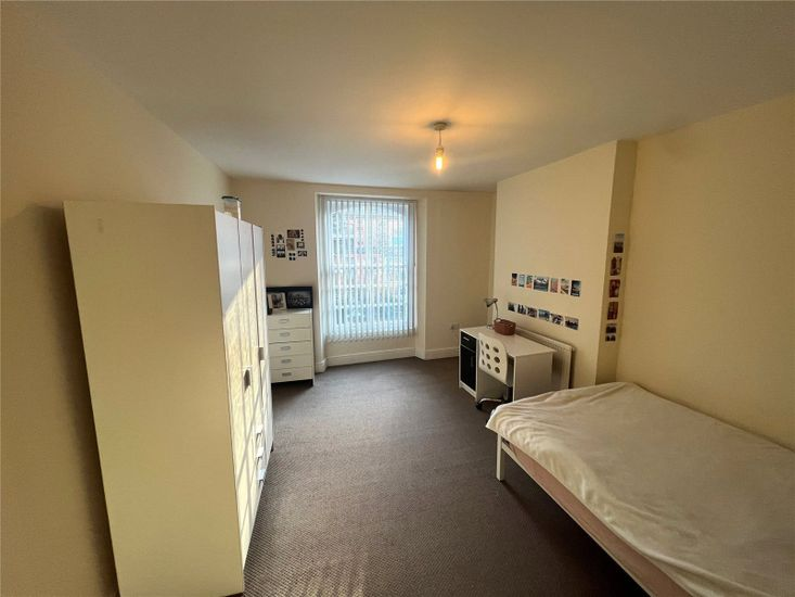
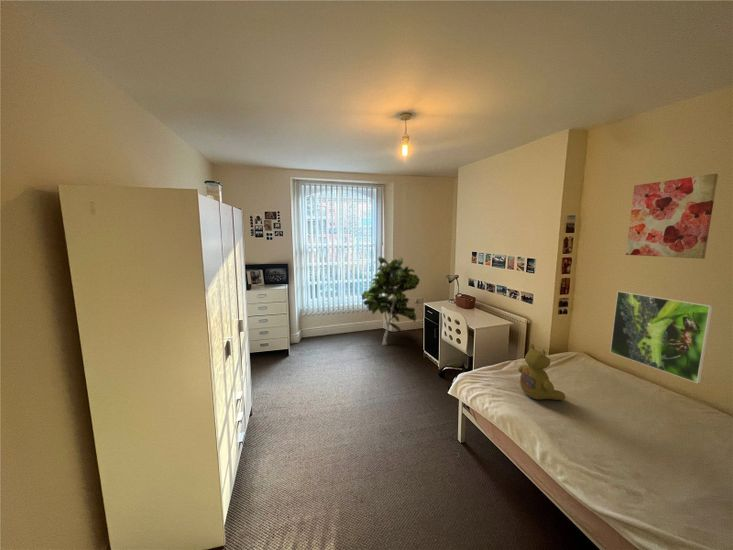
+ wall art (666, 219)
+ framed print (654, 332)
+ stuffed bear (542, 371)
+ indoor plant (388, 300)
